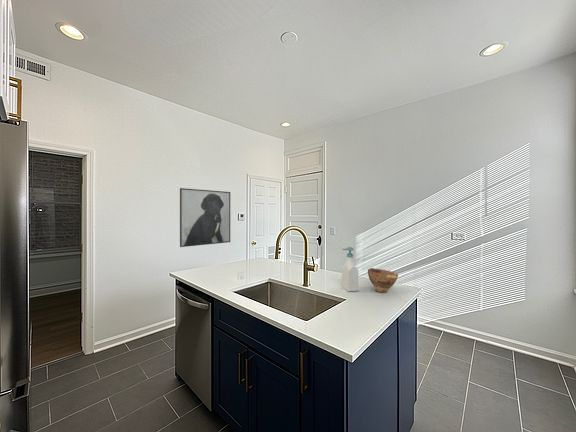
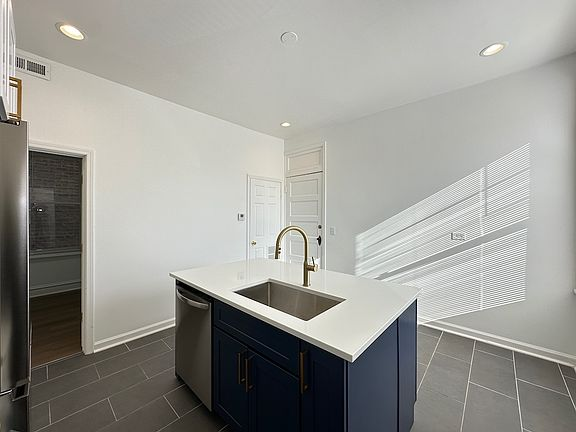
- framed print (207, 217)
- soap bottle (348, 268)
- bowl (382, 280)
